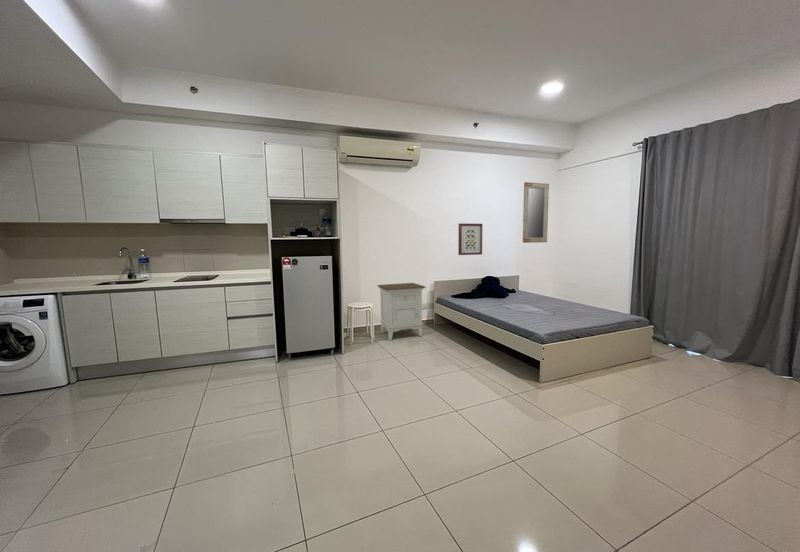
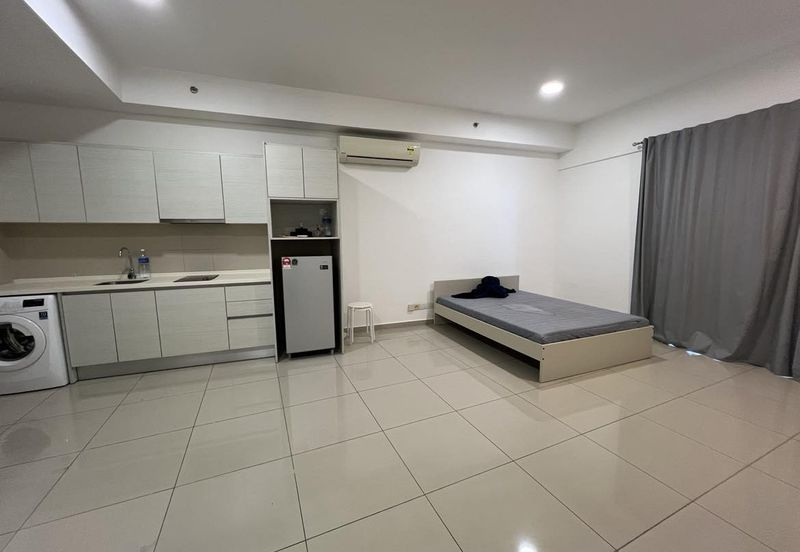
- nightstand (401, 310)
- home mirror (535, 213)
- wall art (470, 239)
